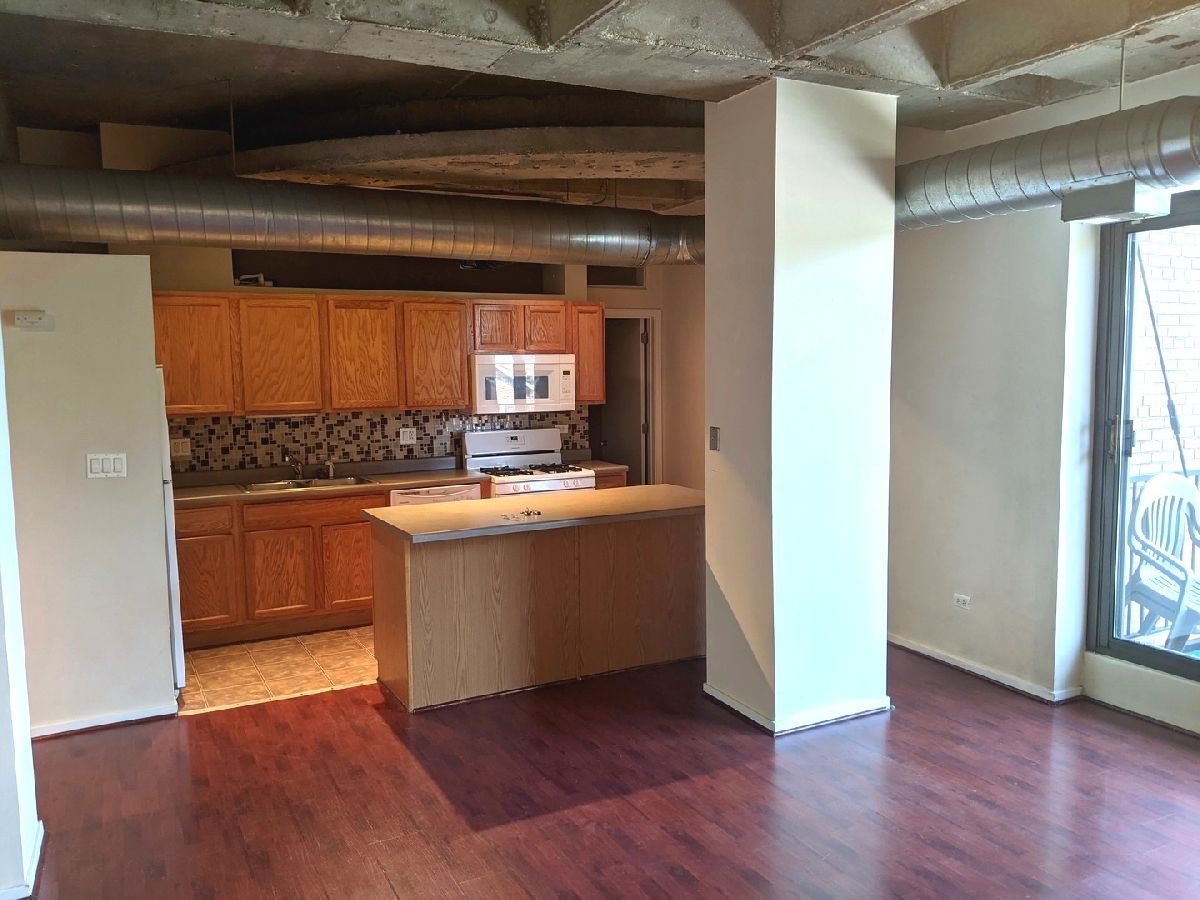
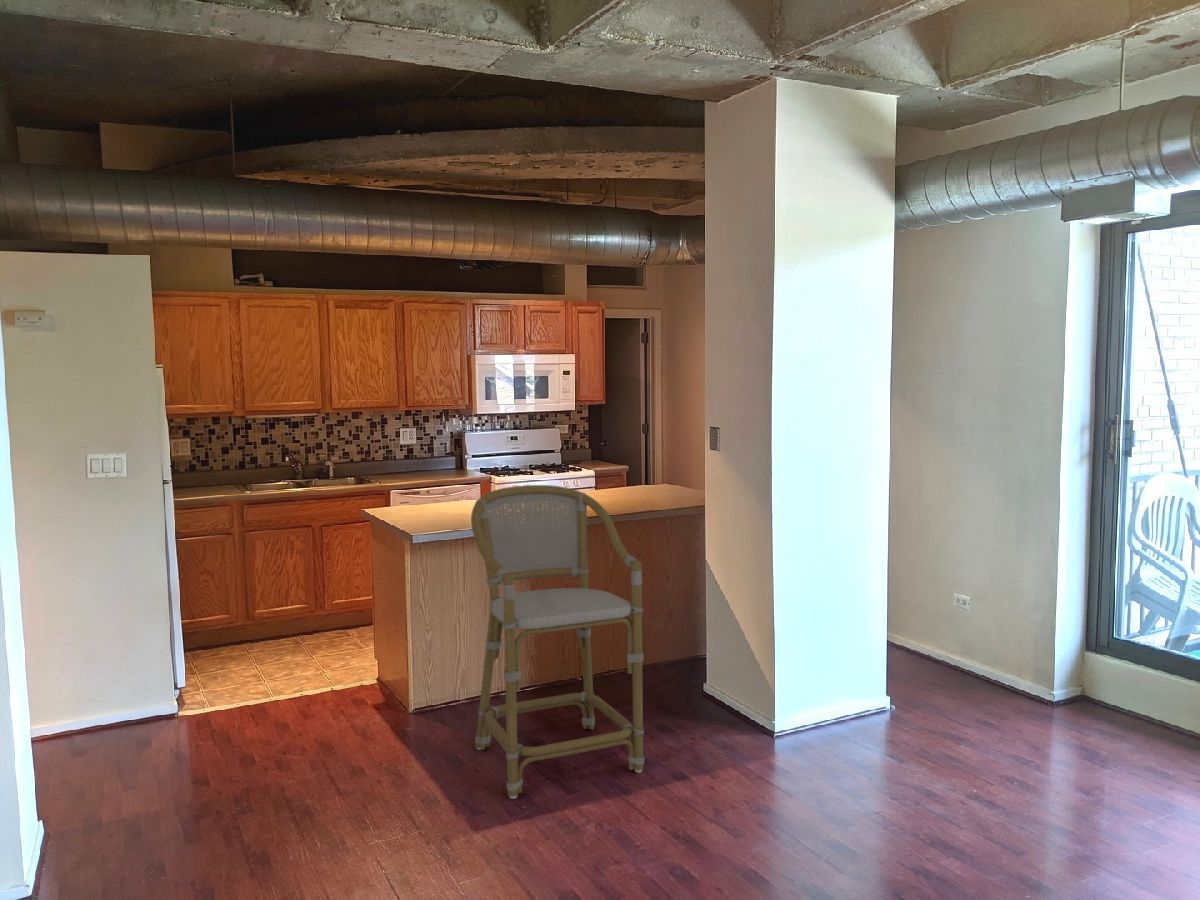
+ bar stool (554, 628)
